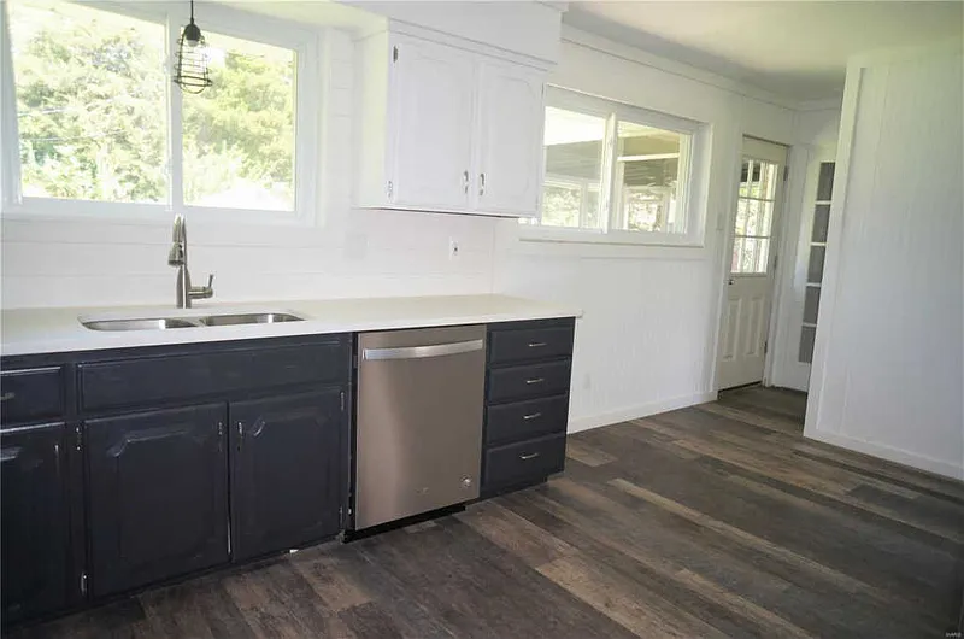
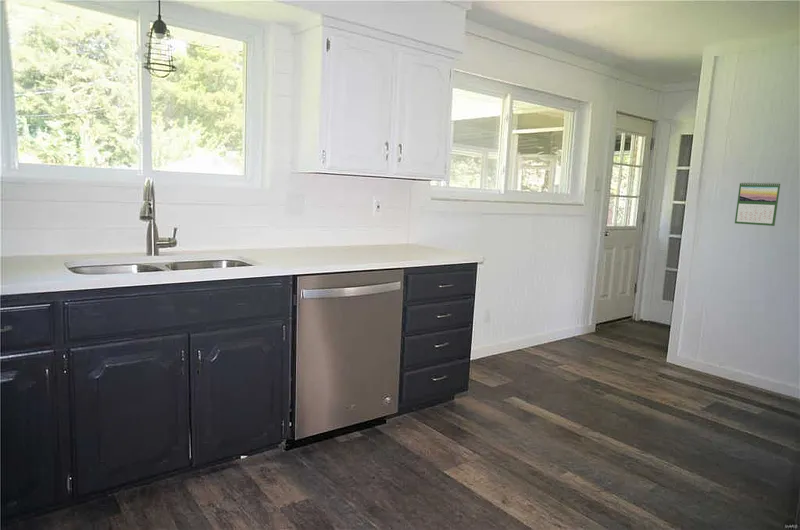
+ calendar (757, 203)
